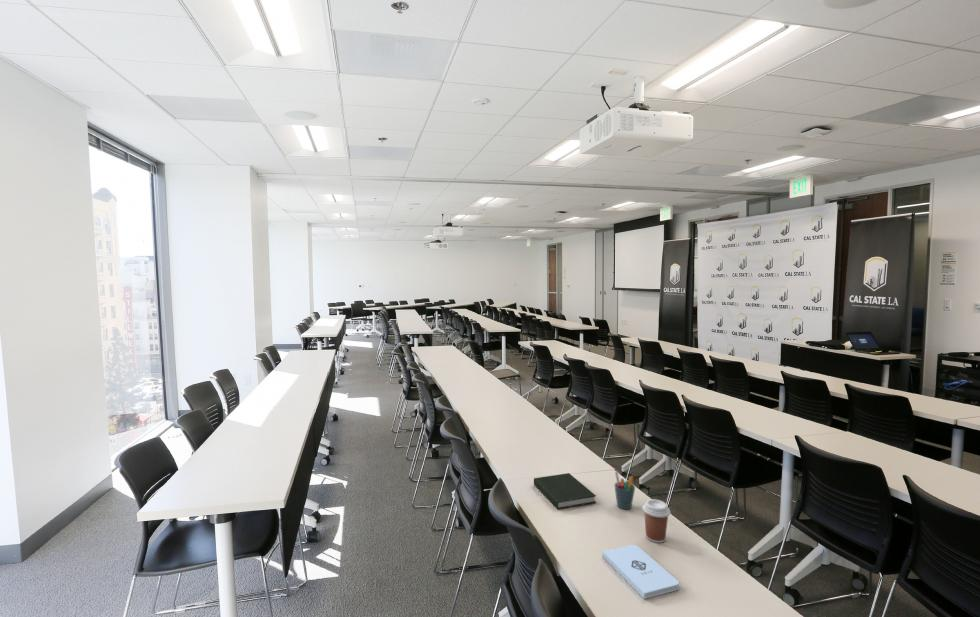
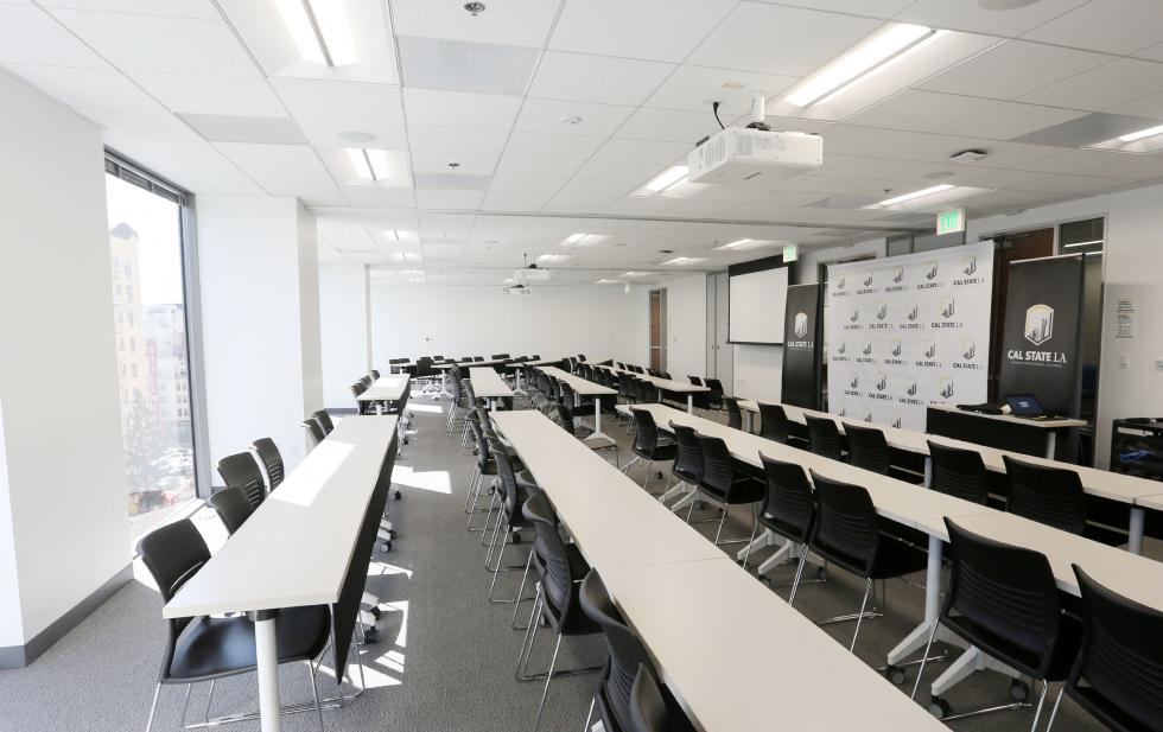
- pen holder (624, 490)
- book (563, 490)
- coffee cup (655, 520)
- notepad (639, 569)
